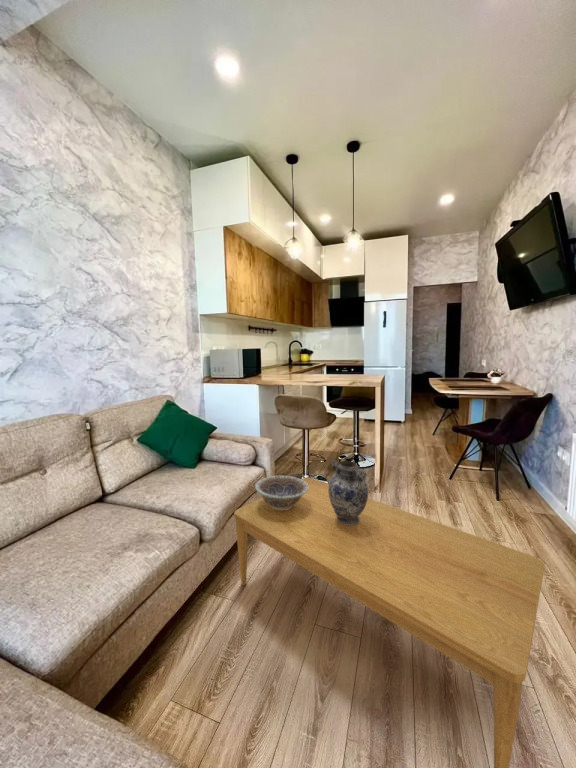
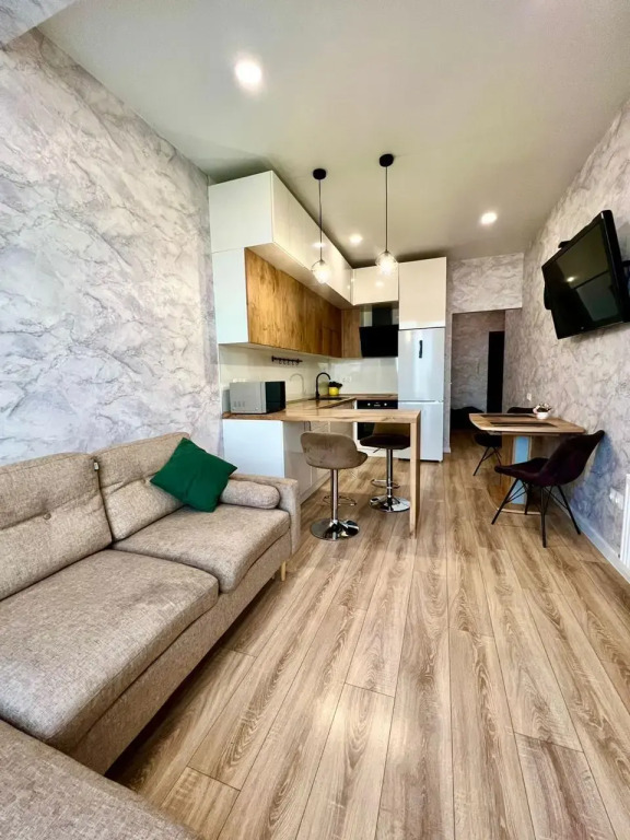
- decorative vase (348, 491)
- coffee table (366, 574)
- decorative bowl (281, 494)
